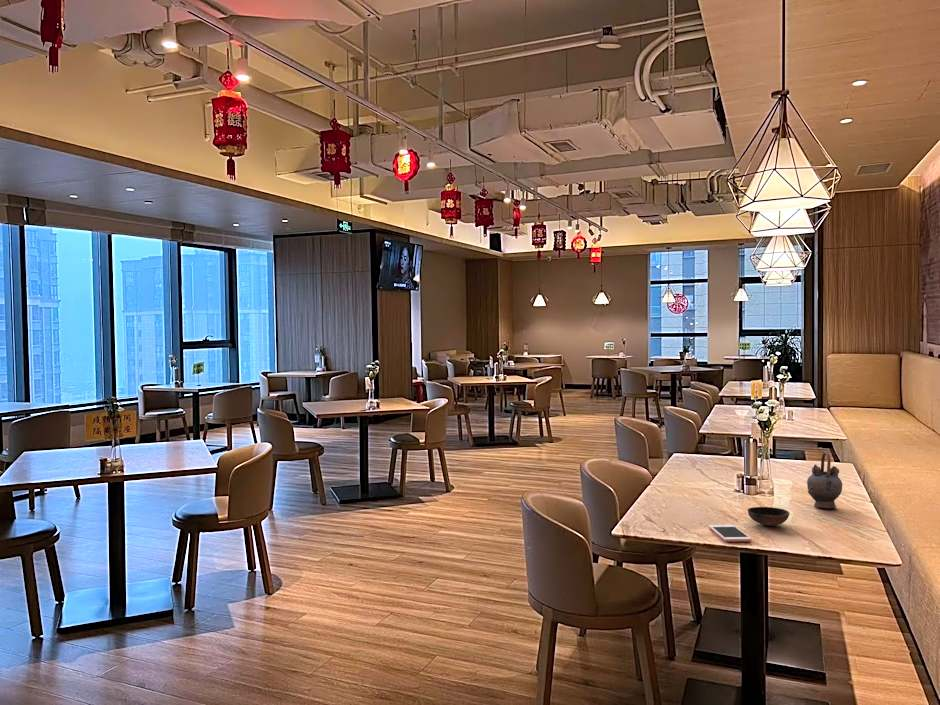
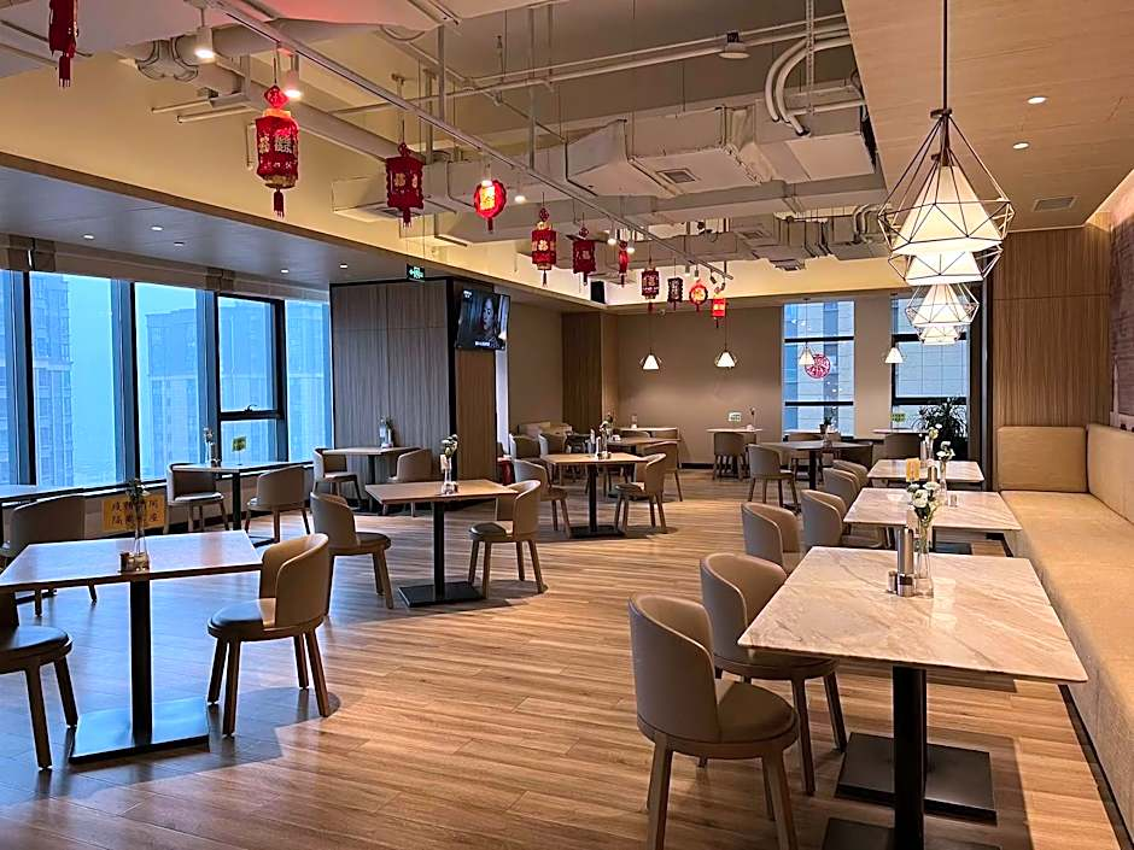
- bowl (768, 517)
- teapot (825, 480)
- cell phone (729, 532)
